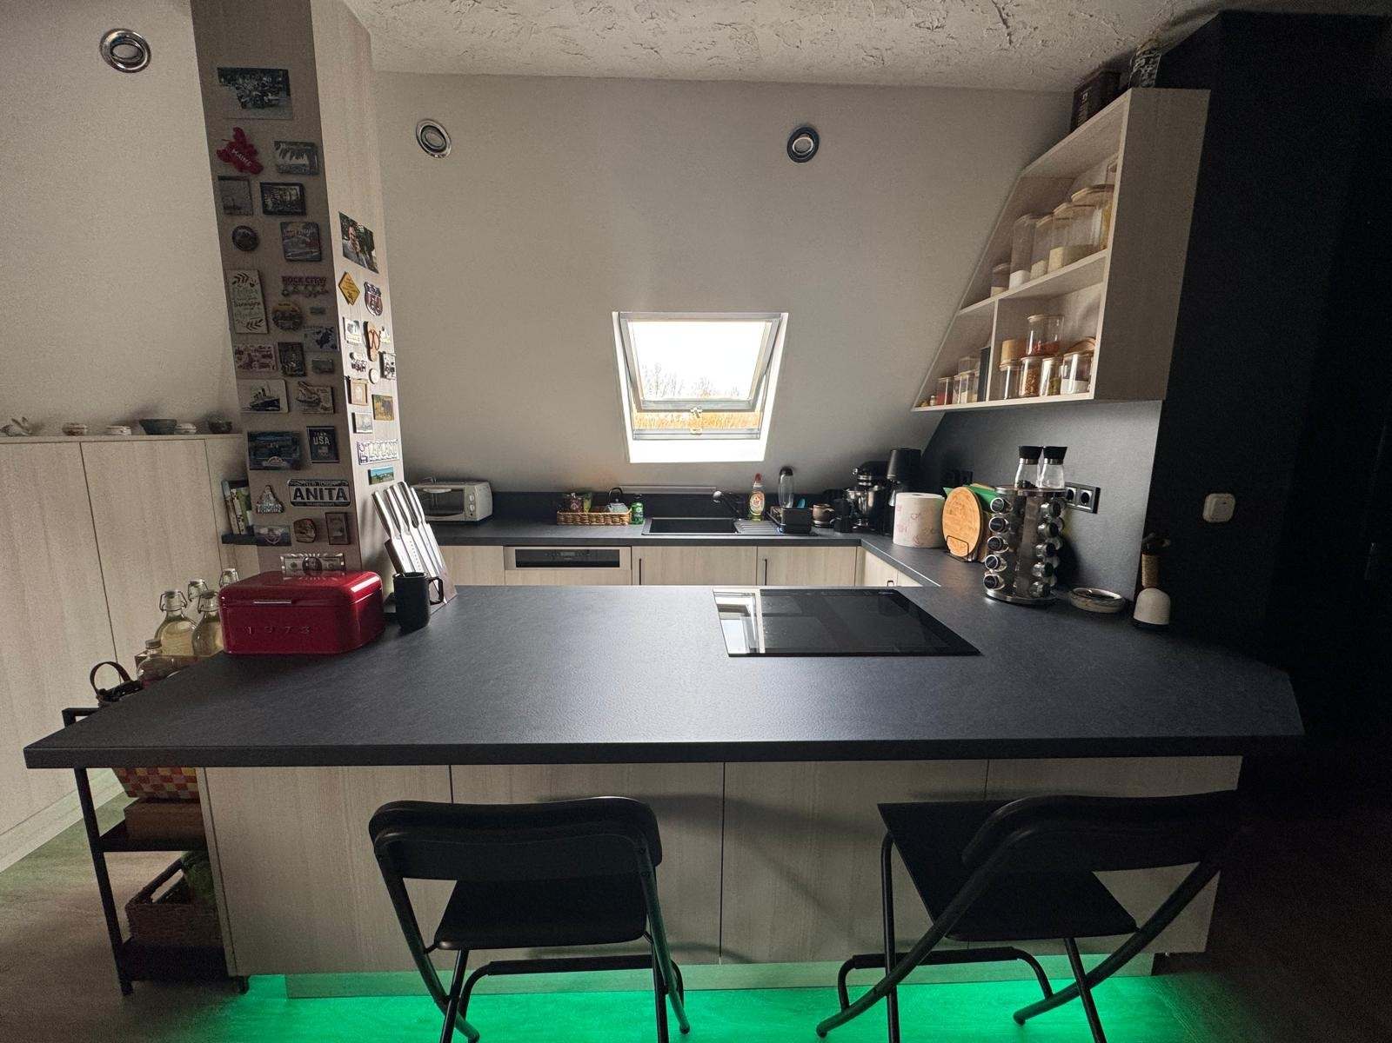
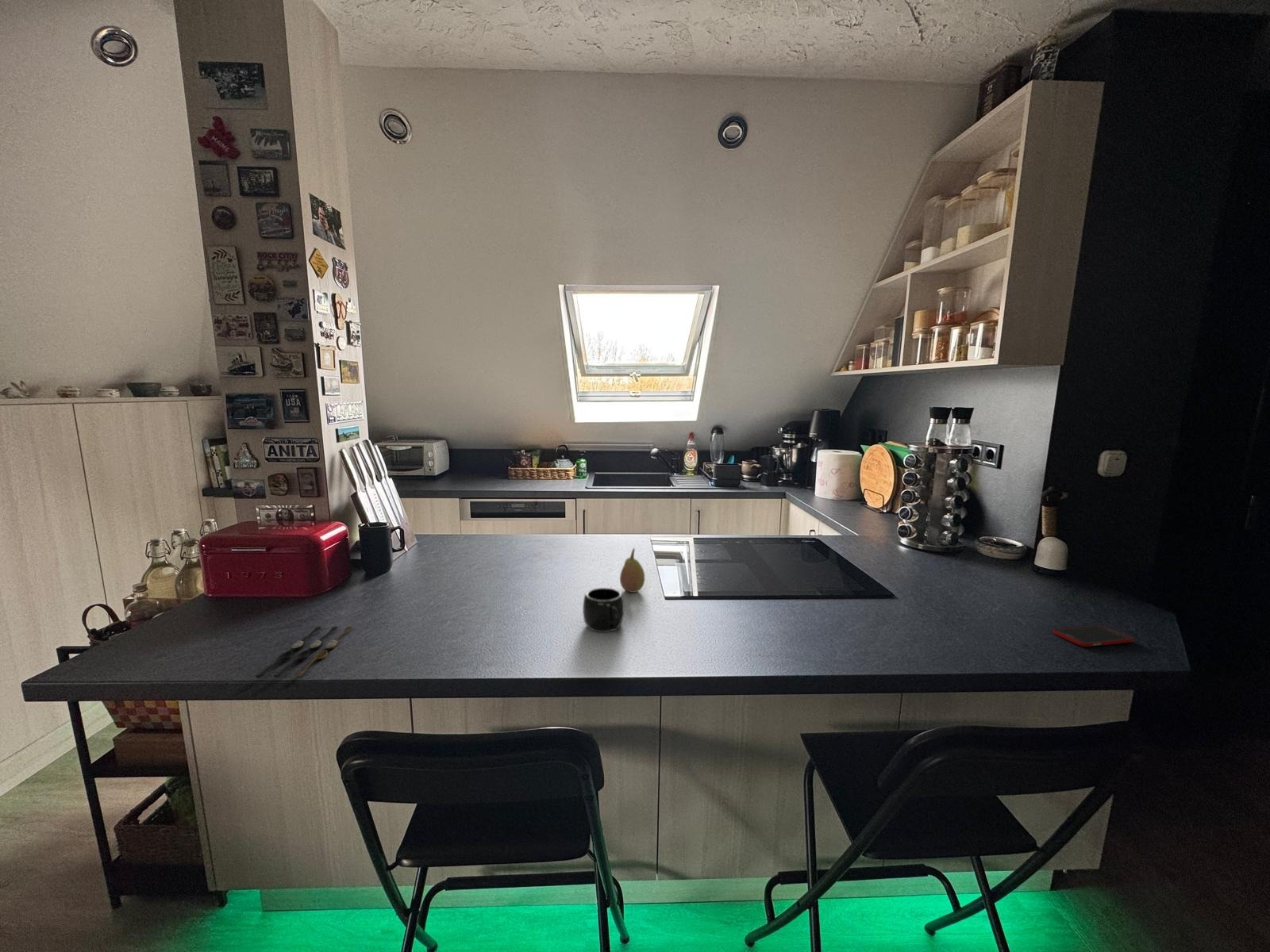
+ mug (602, 612)
+ spoon (307, 651)
+ cell phone (1092, 635)
+ fruit (632, 570)
